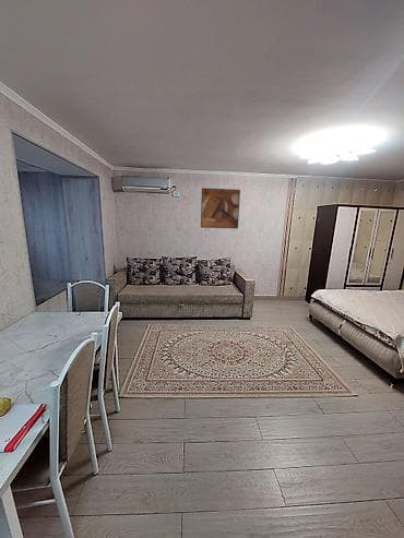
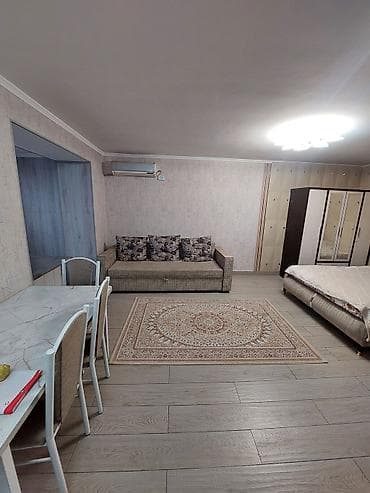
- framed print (219, 208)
